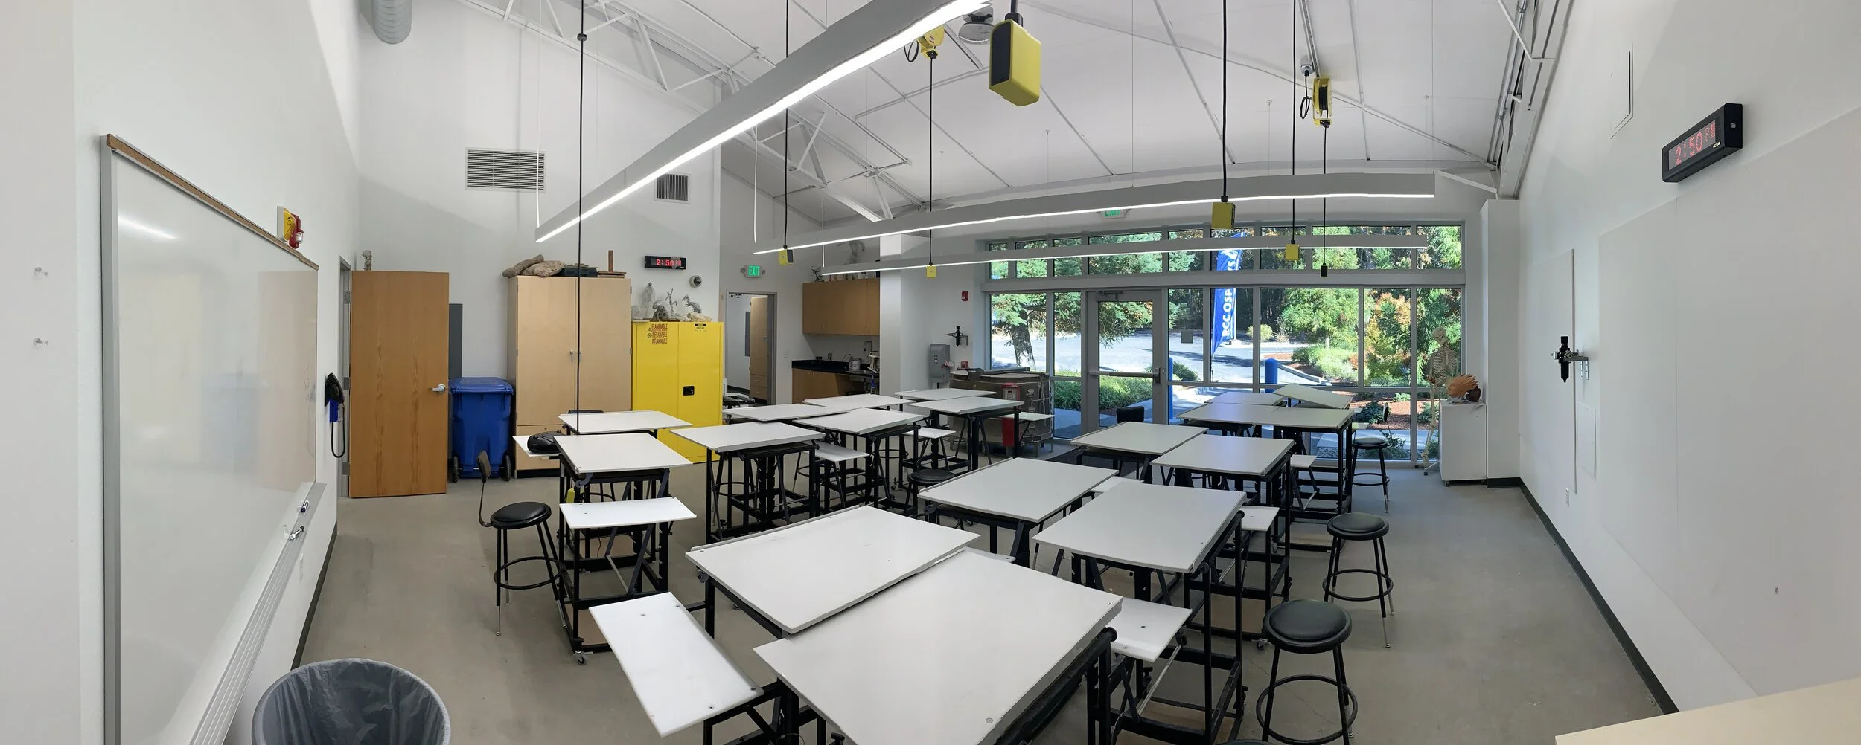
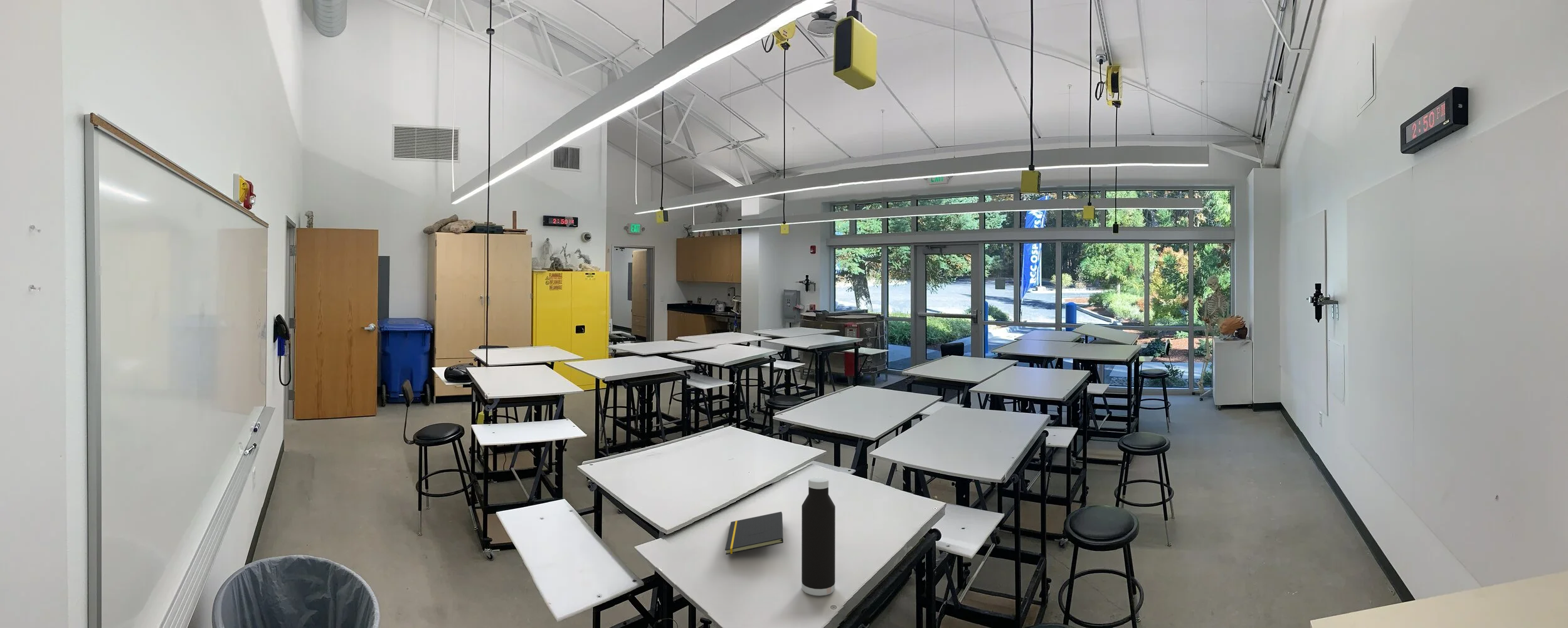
+ water bottle (818, 534)
+ notepad (755, 531)
